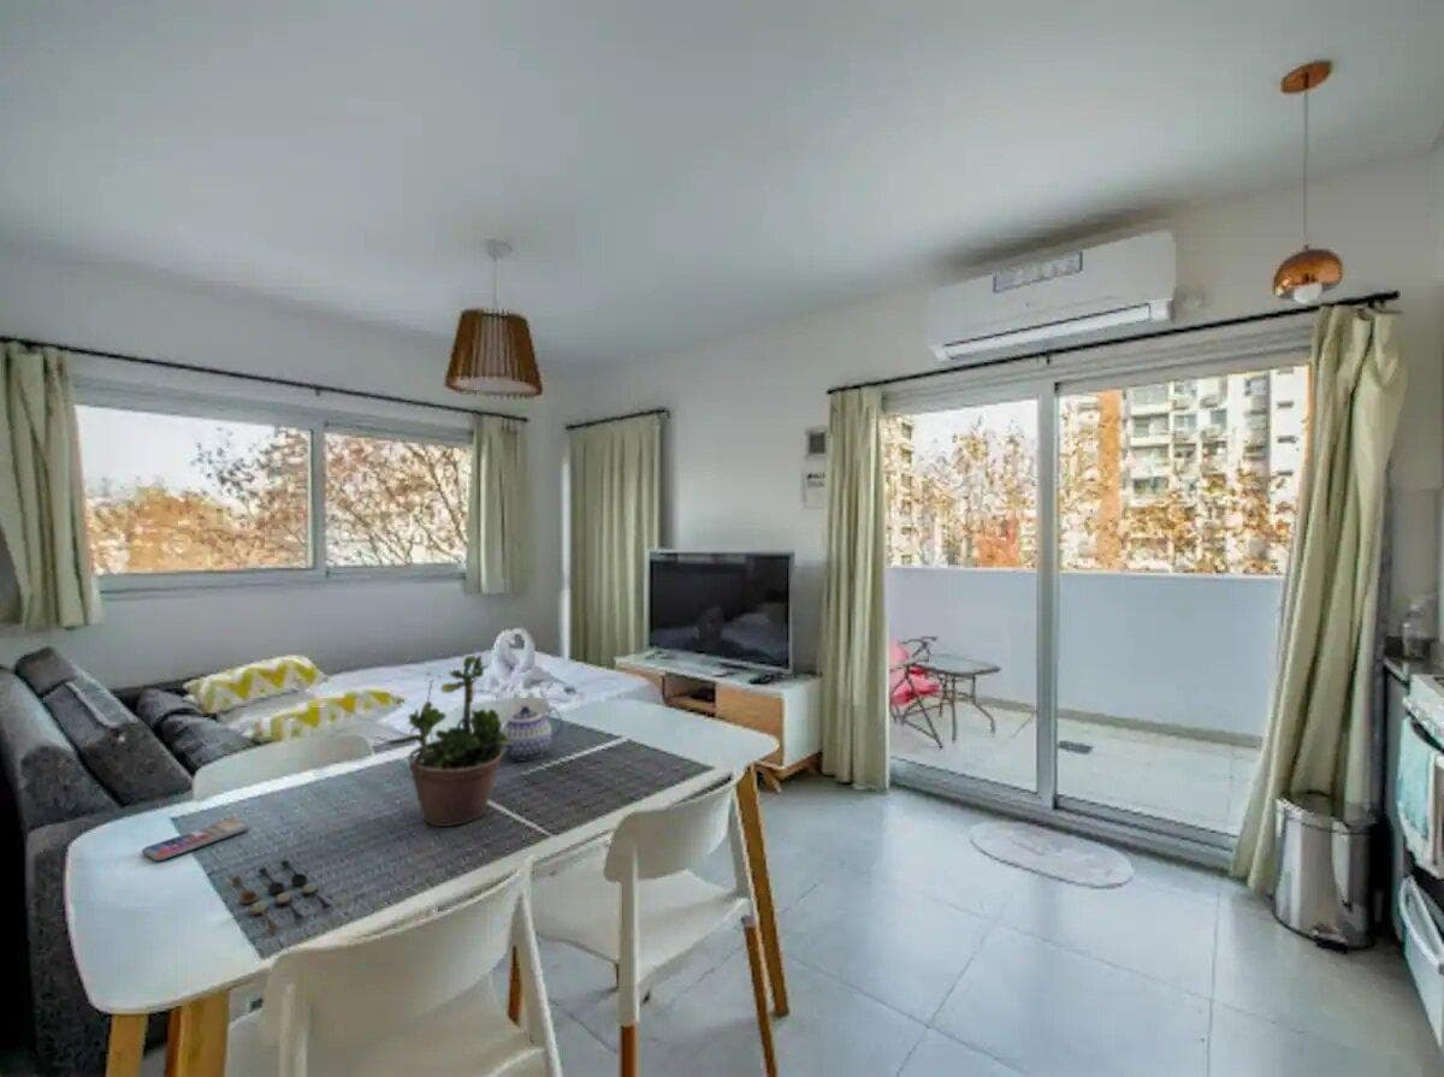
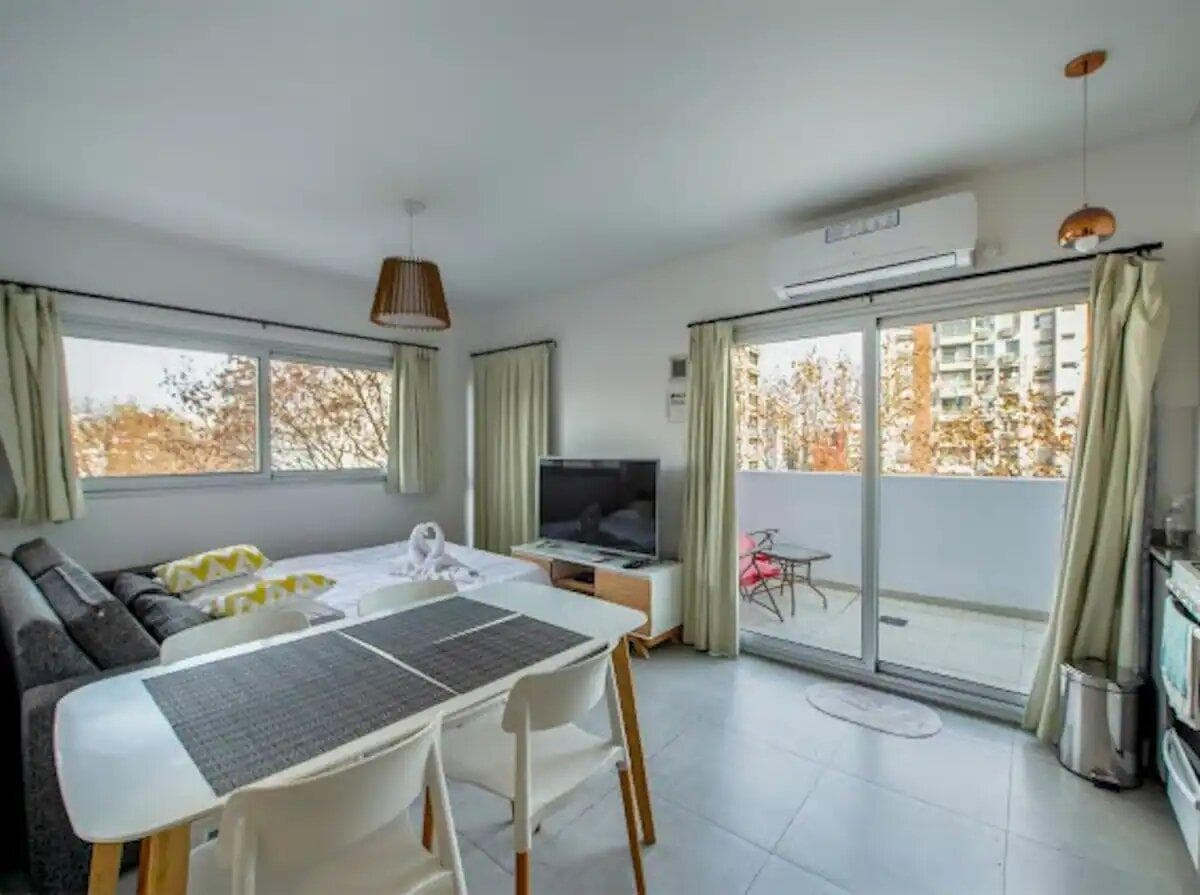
- spoon (278, 892)
- potted plant (458, 730)
- teapot (527, 729)
- smartphone (197, 838)
